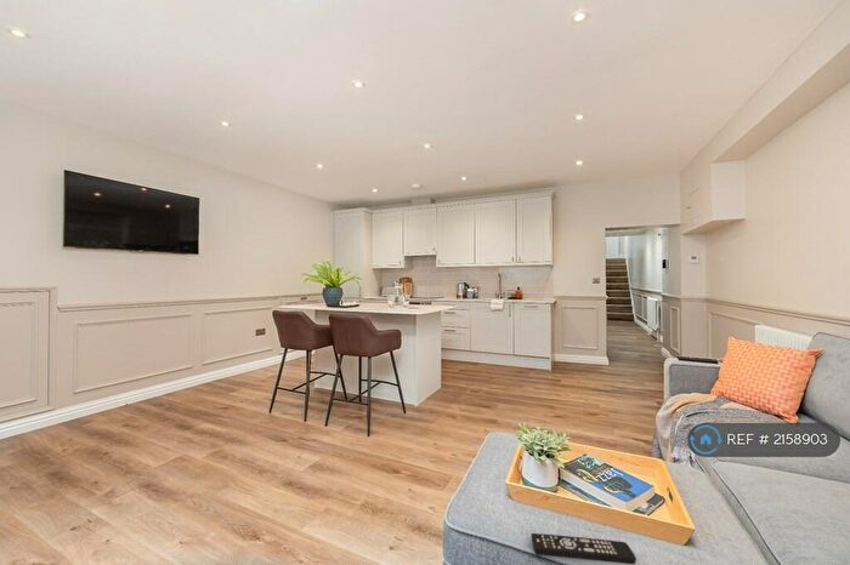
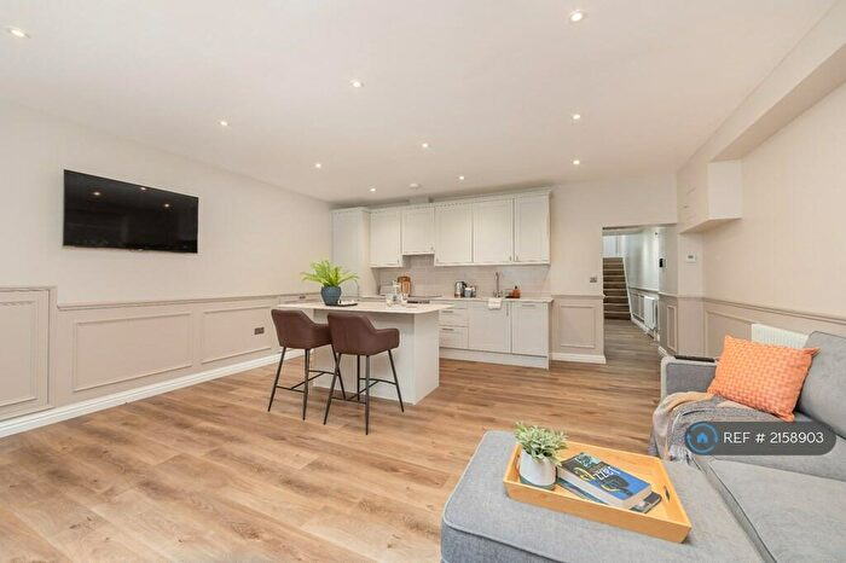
- remote control (580, 548)
